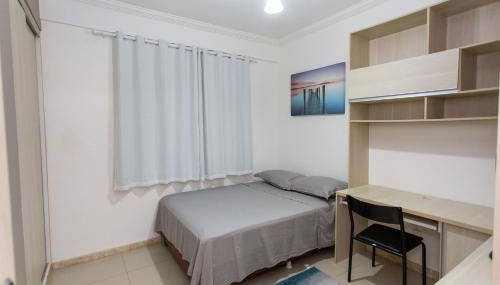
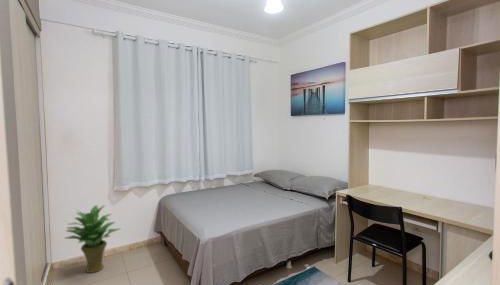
+ potted plant (93, 237)
